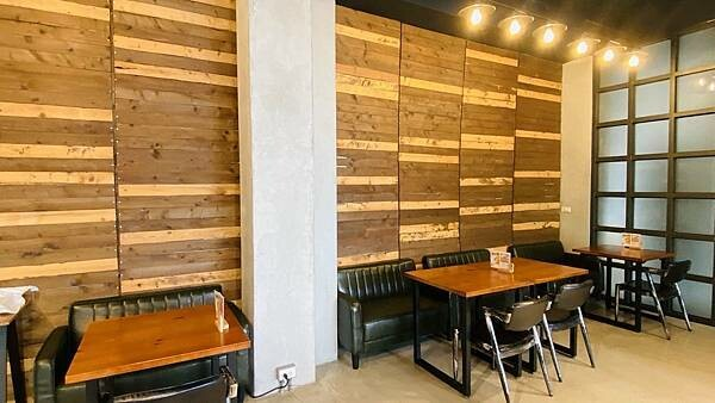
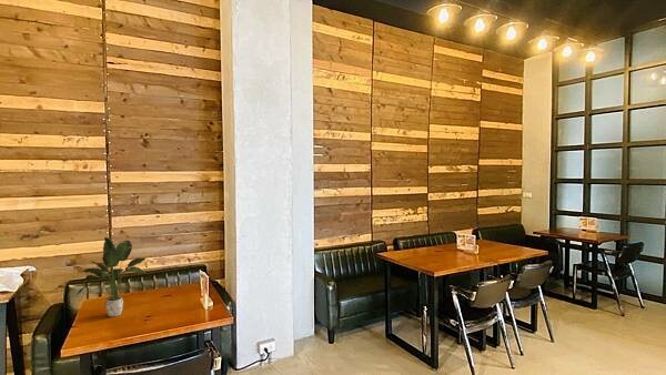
+ potted plant (114, 274)
